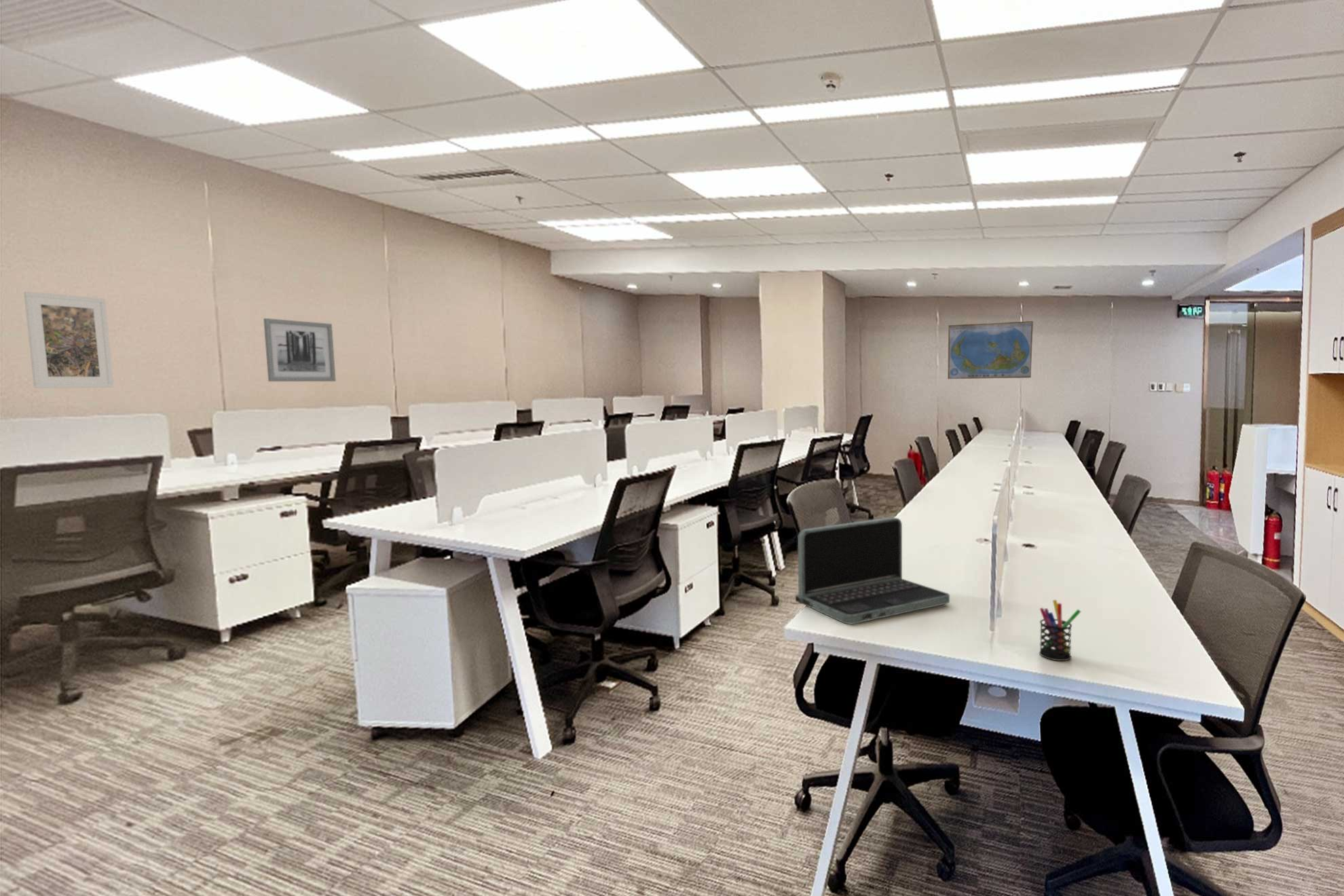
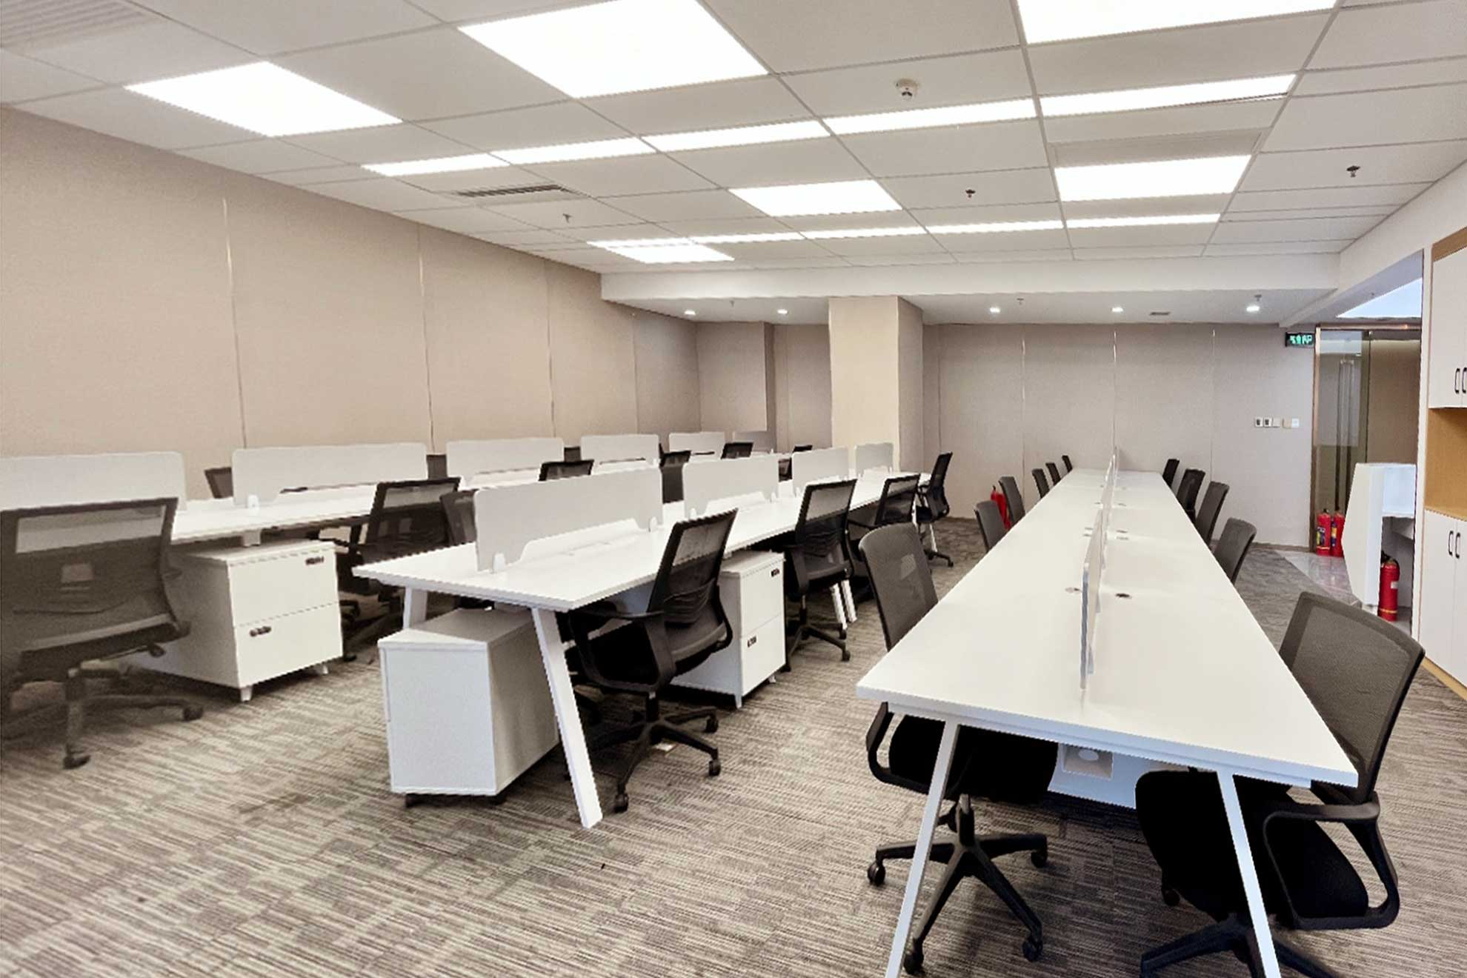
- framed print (71, 341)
- wall art (301, 351)
- laptop (866, 565)
- pen holder (1060, 628)
- world map (989, 351)
